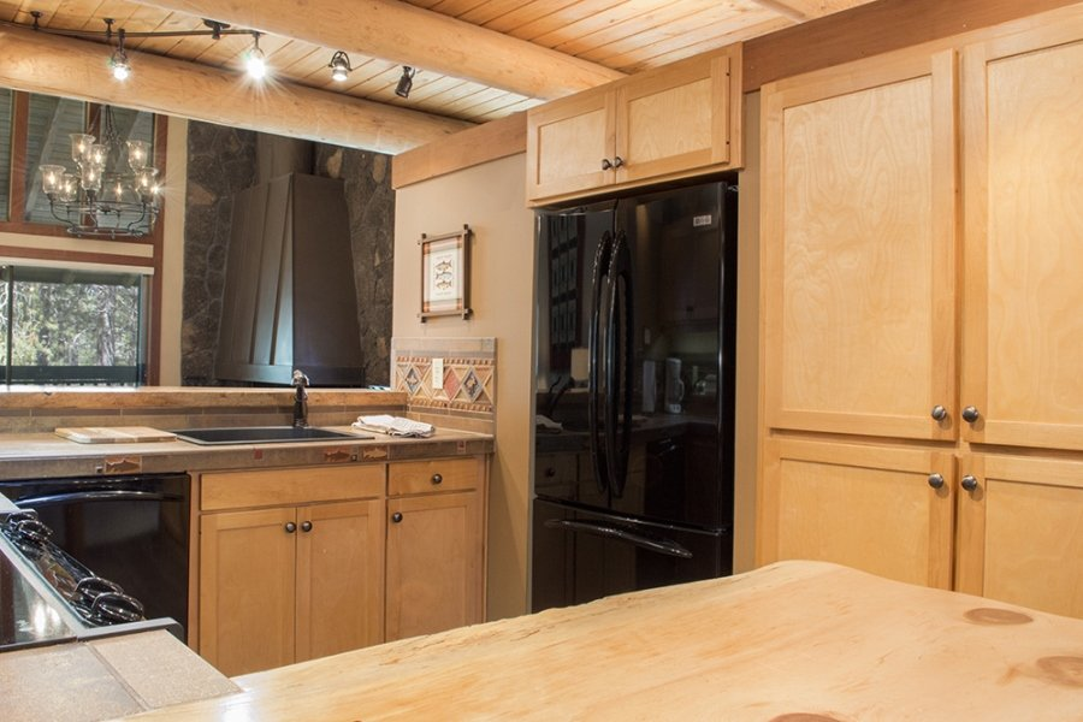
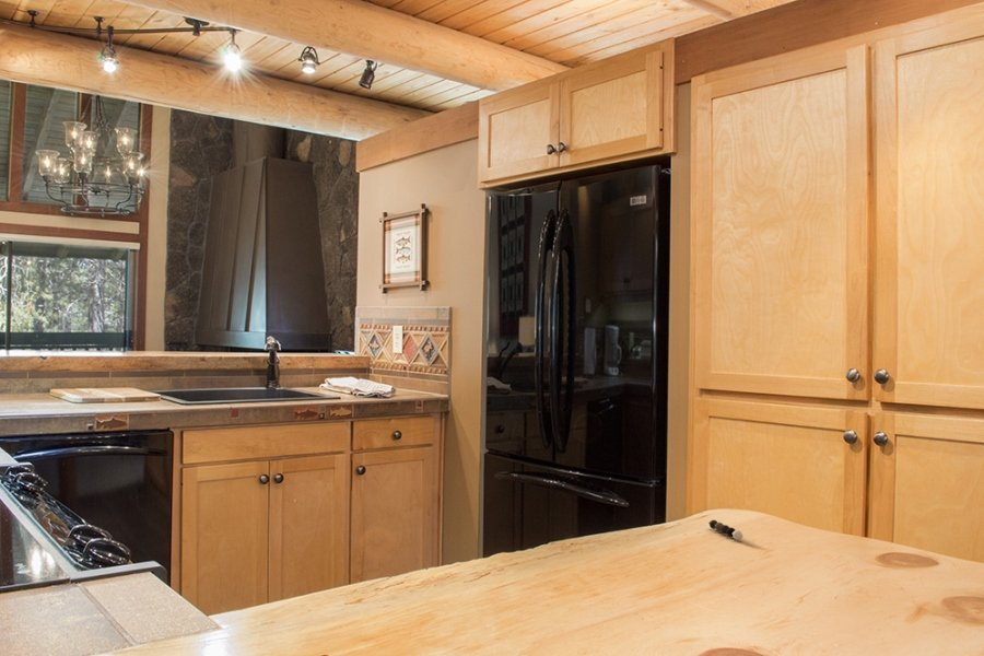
+ pepper shaker (725, 529)
